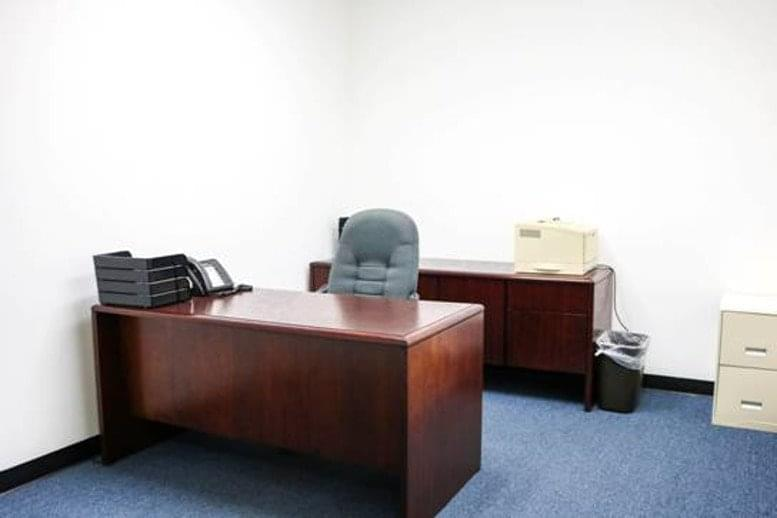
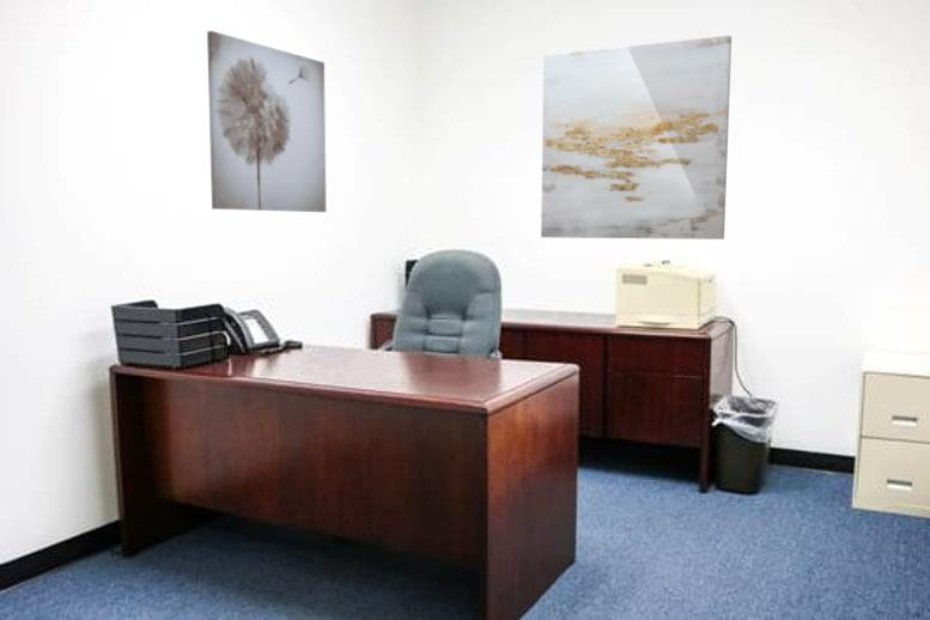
+ wall art (630, 142)
+ wall art (272, 129)
